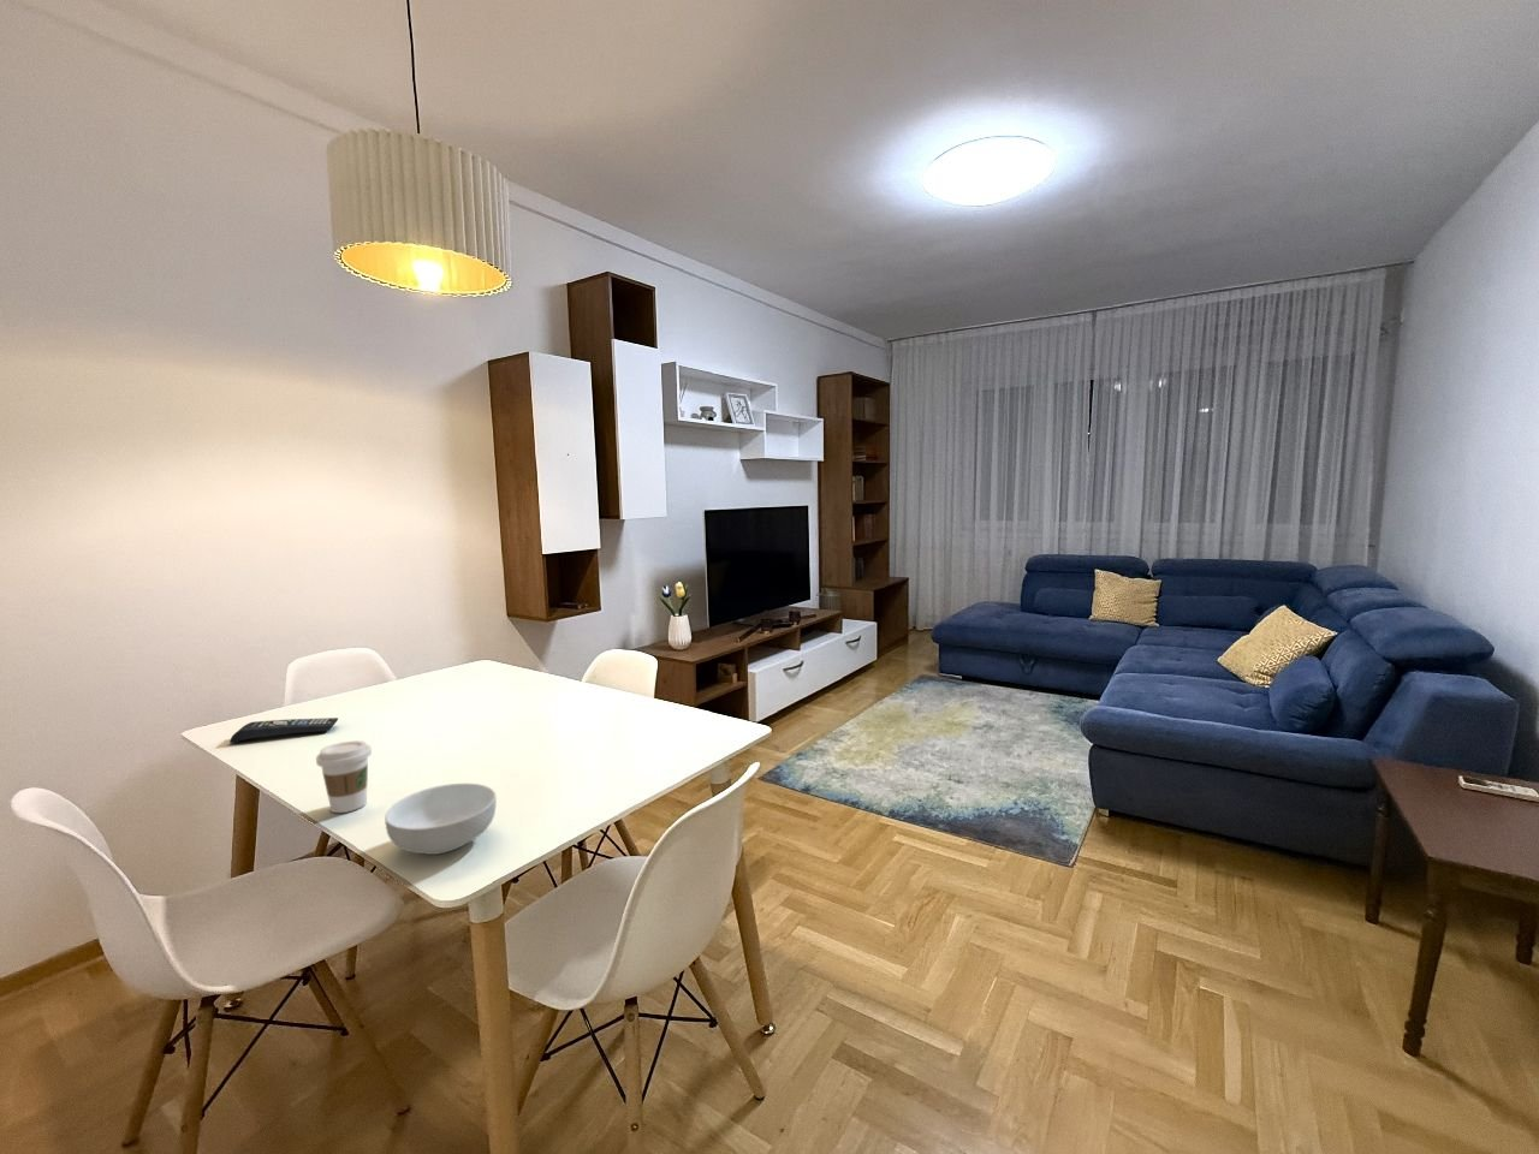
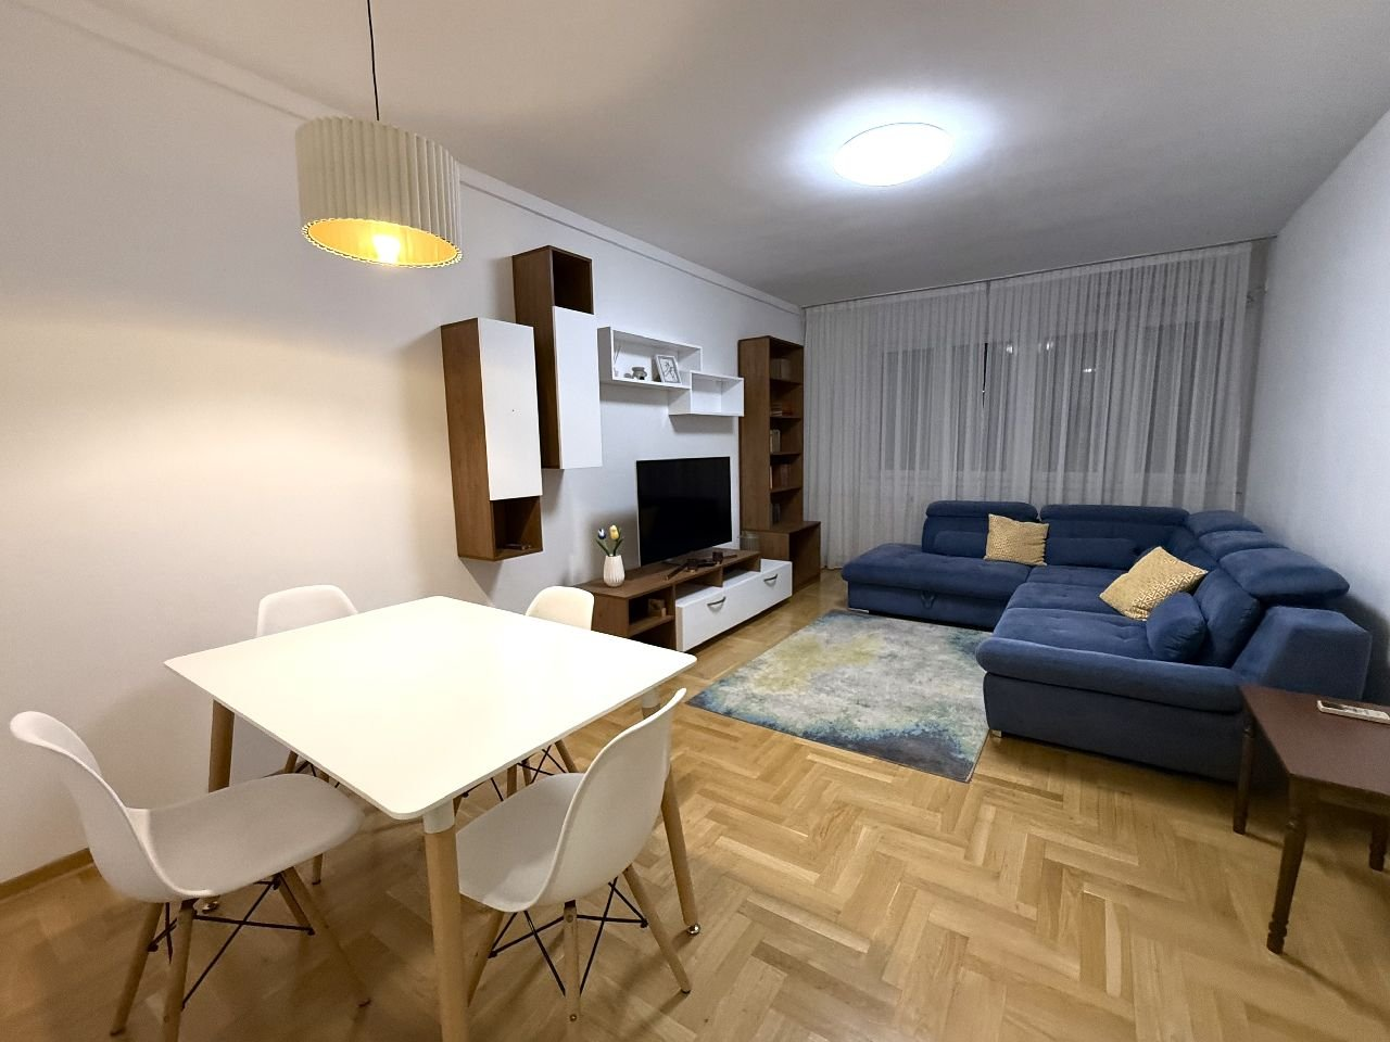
- cereal bowl (444, 822)
- coffee cup (347, 776)
- remote control (285, 727)
